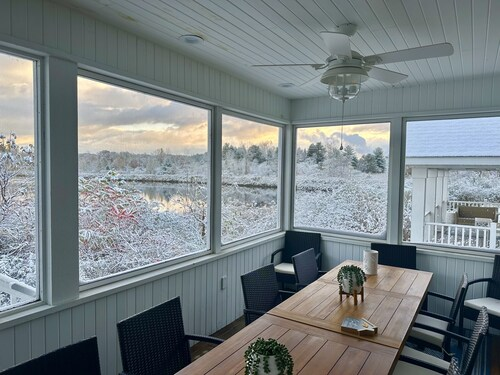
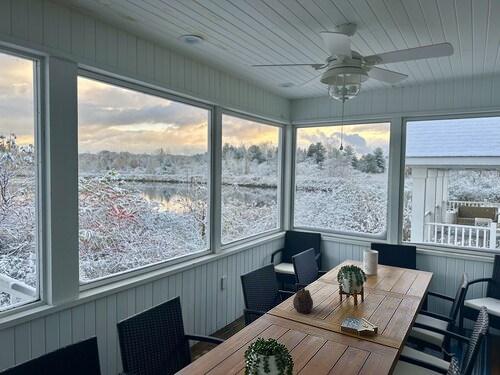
+ teapot (303, 298)
